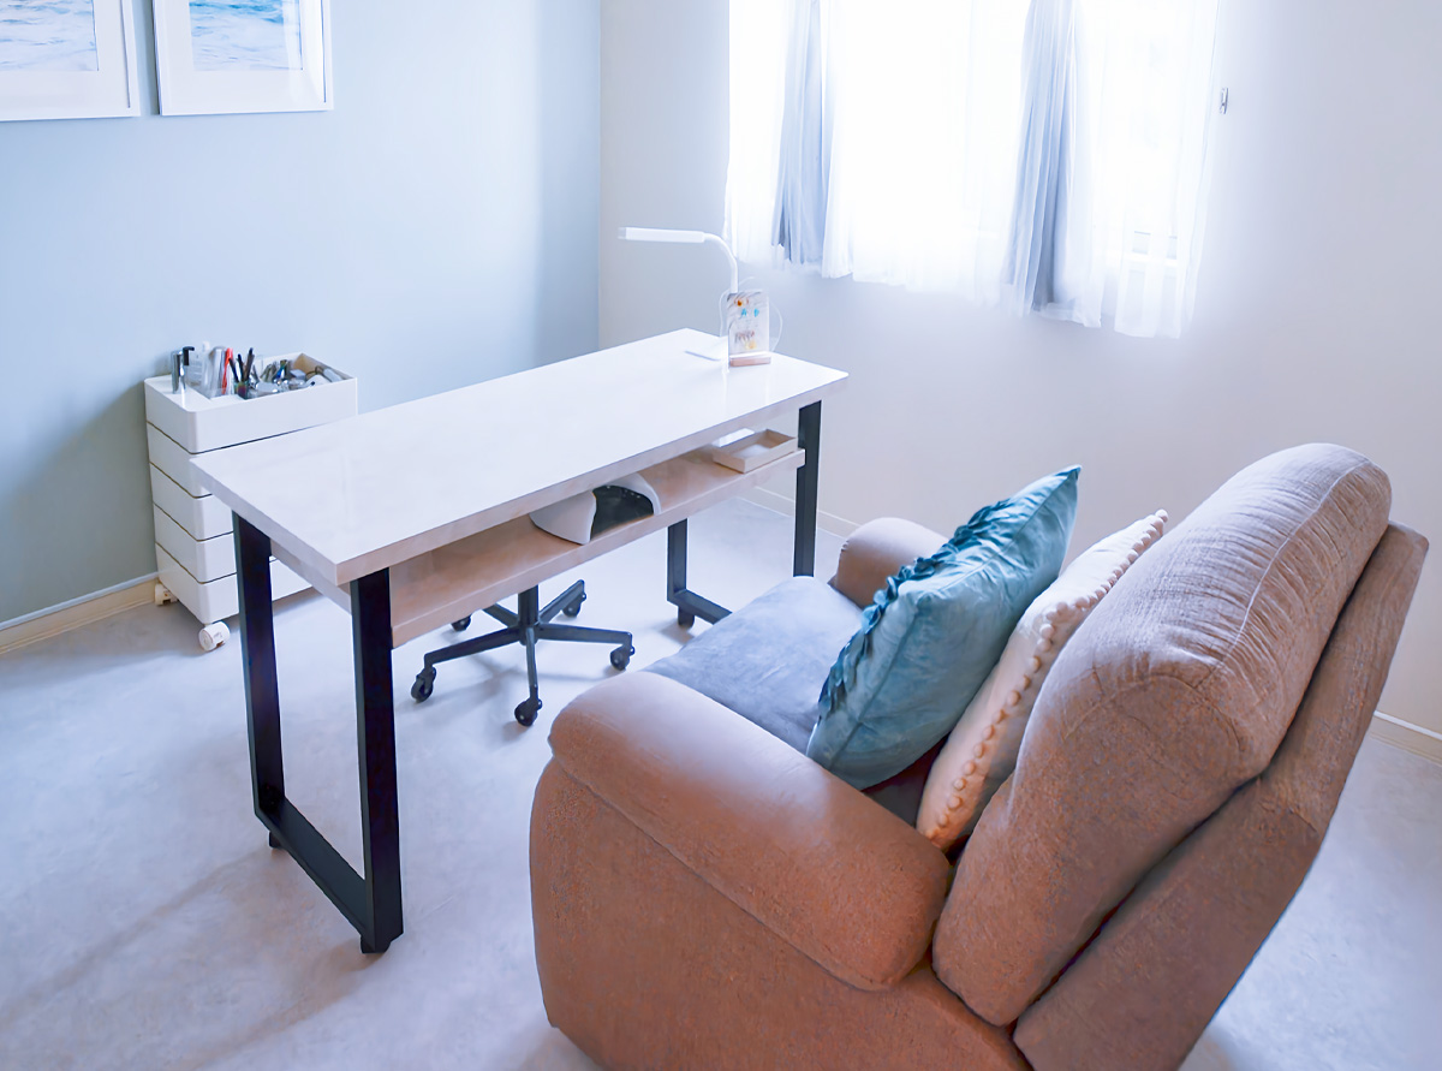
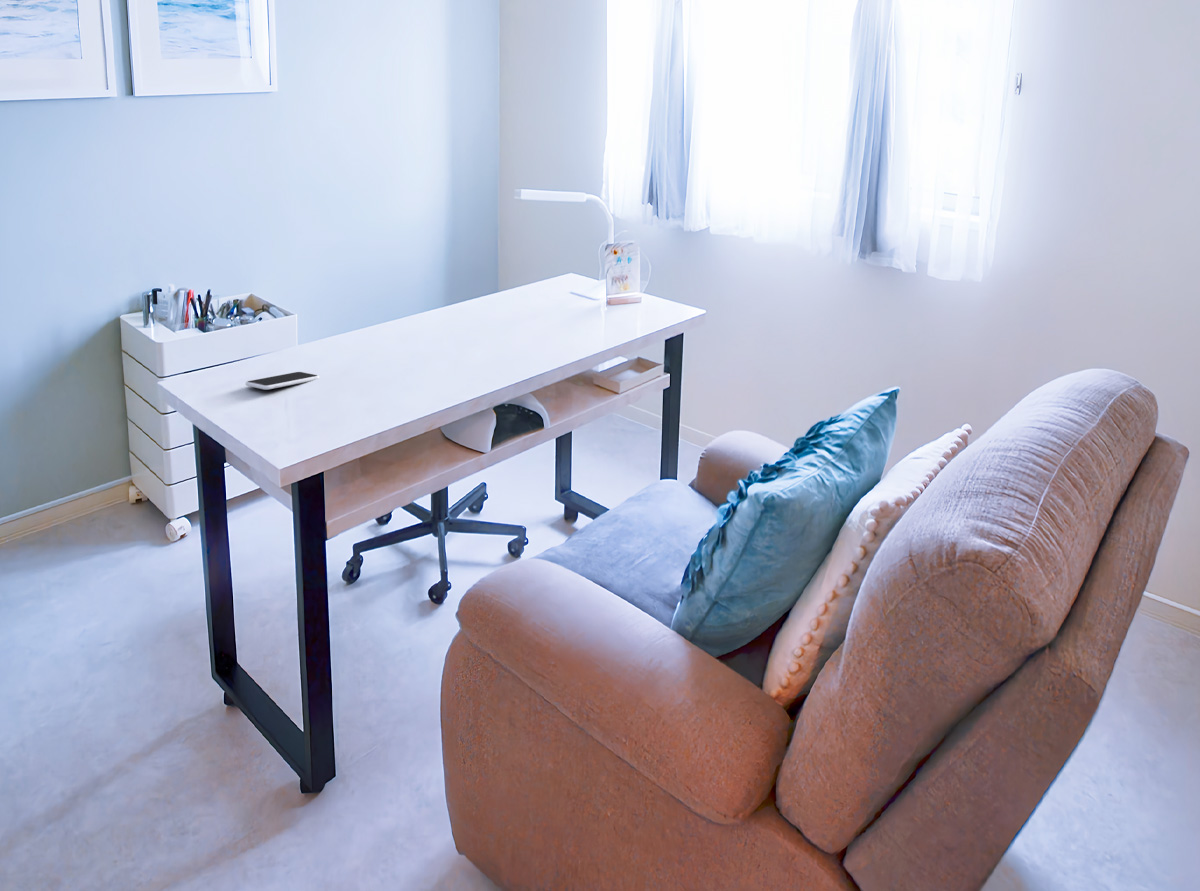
+ smartphone (283, 380)
